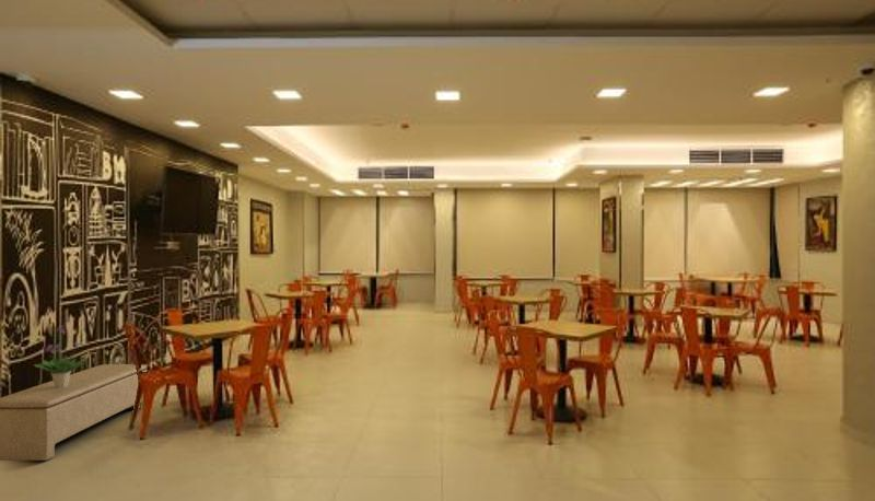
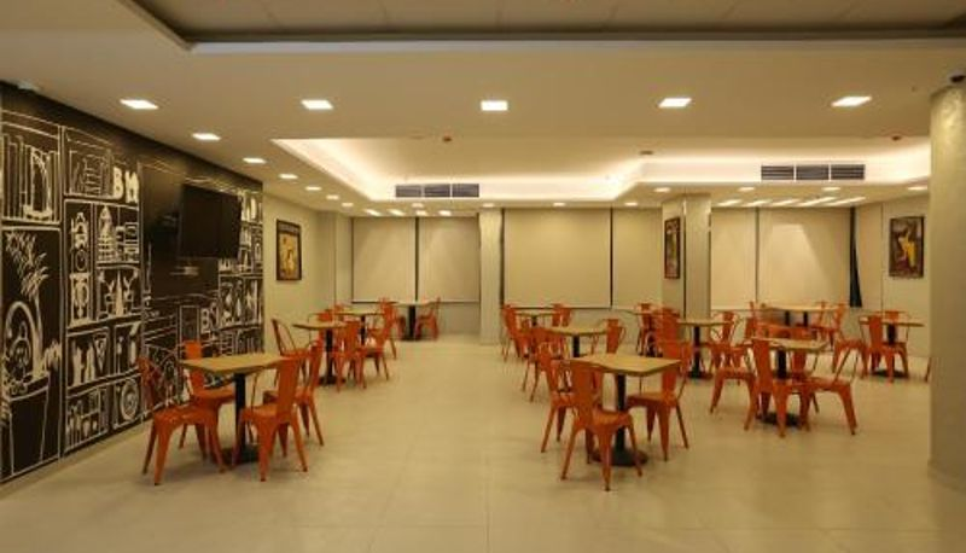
- potted plant (60, 356)
- bench (78, 405)
